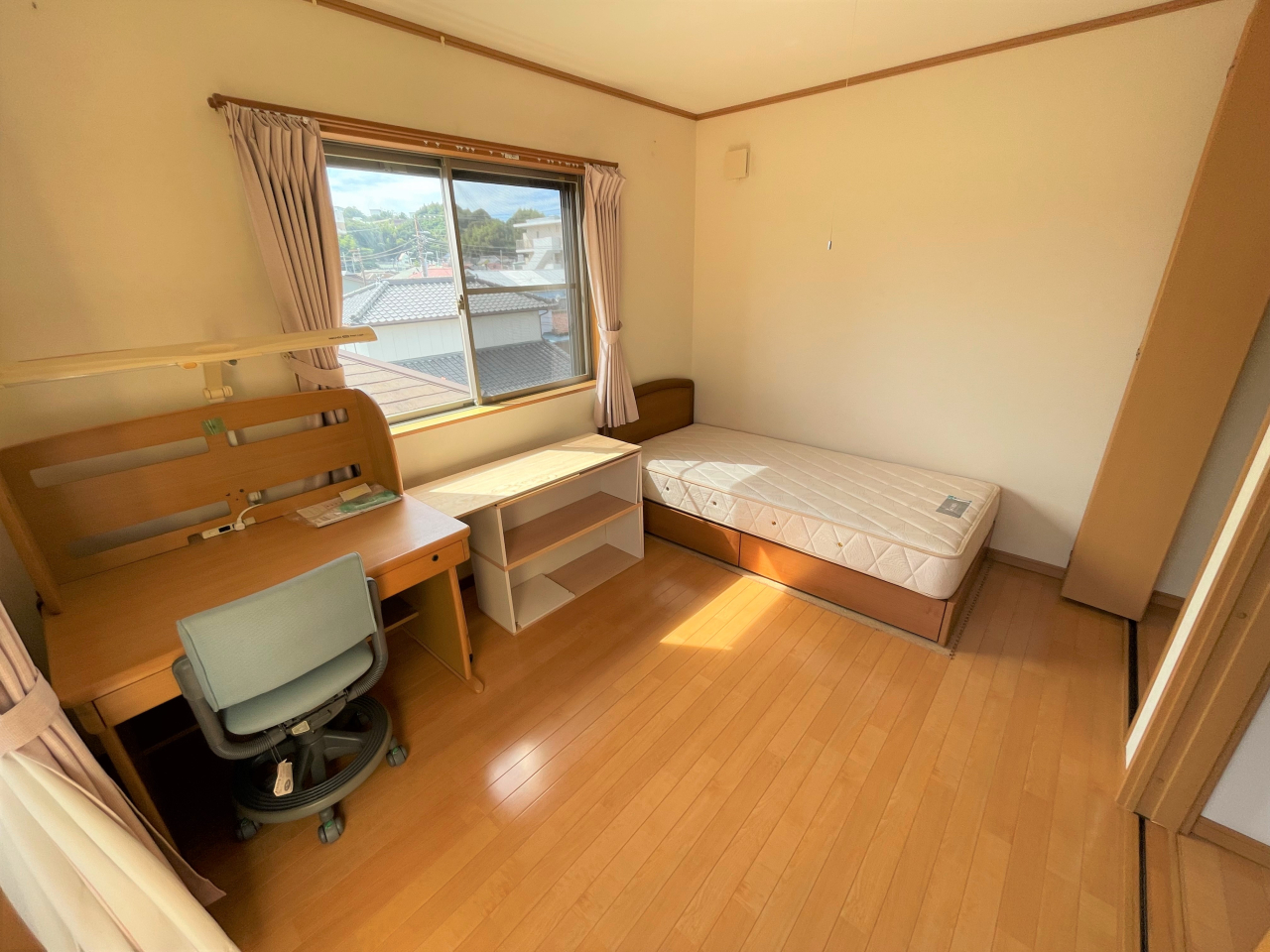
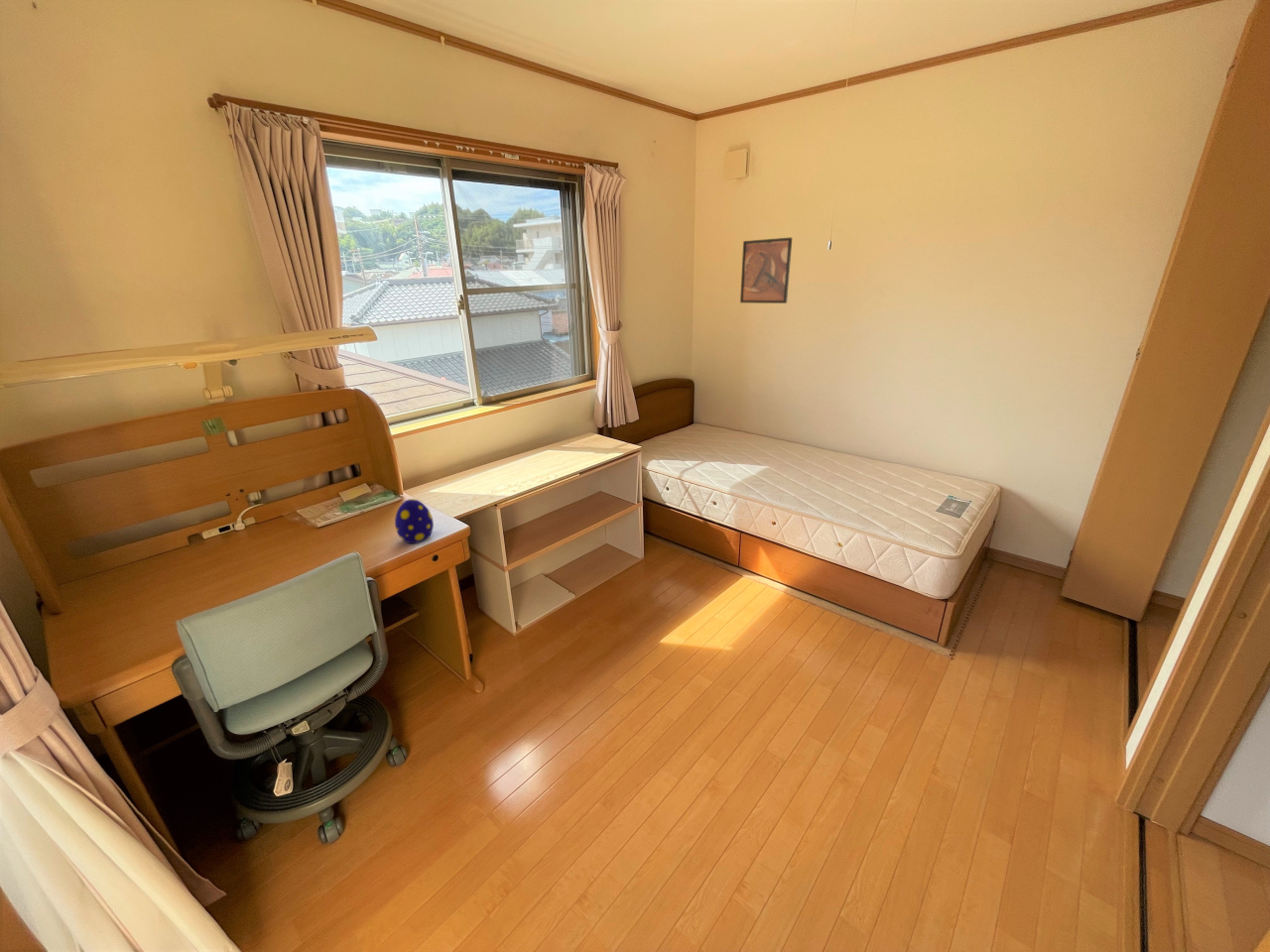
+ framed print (764, 272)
+ decorative egg (413, 519)
